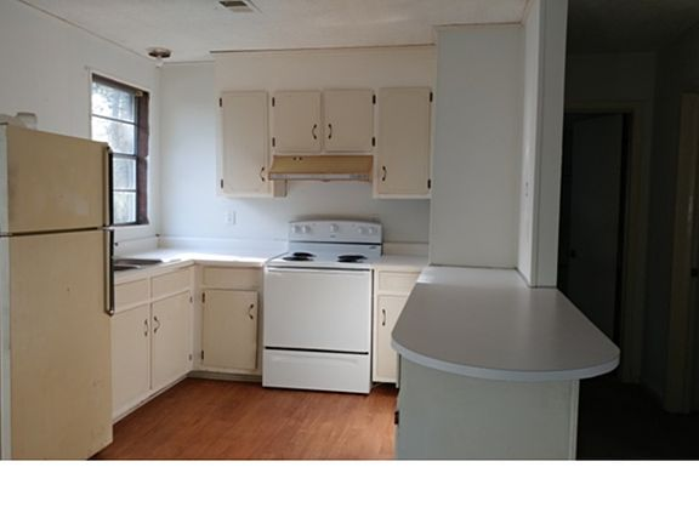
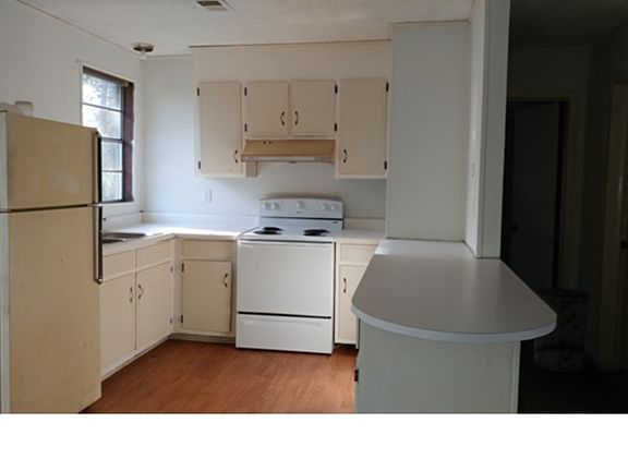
+ trash can (559, 326)
